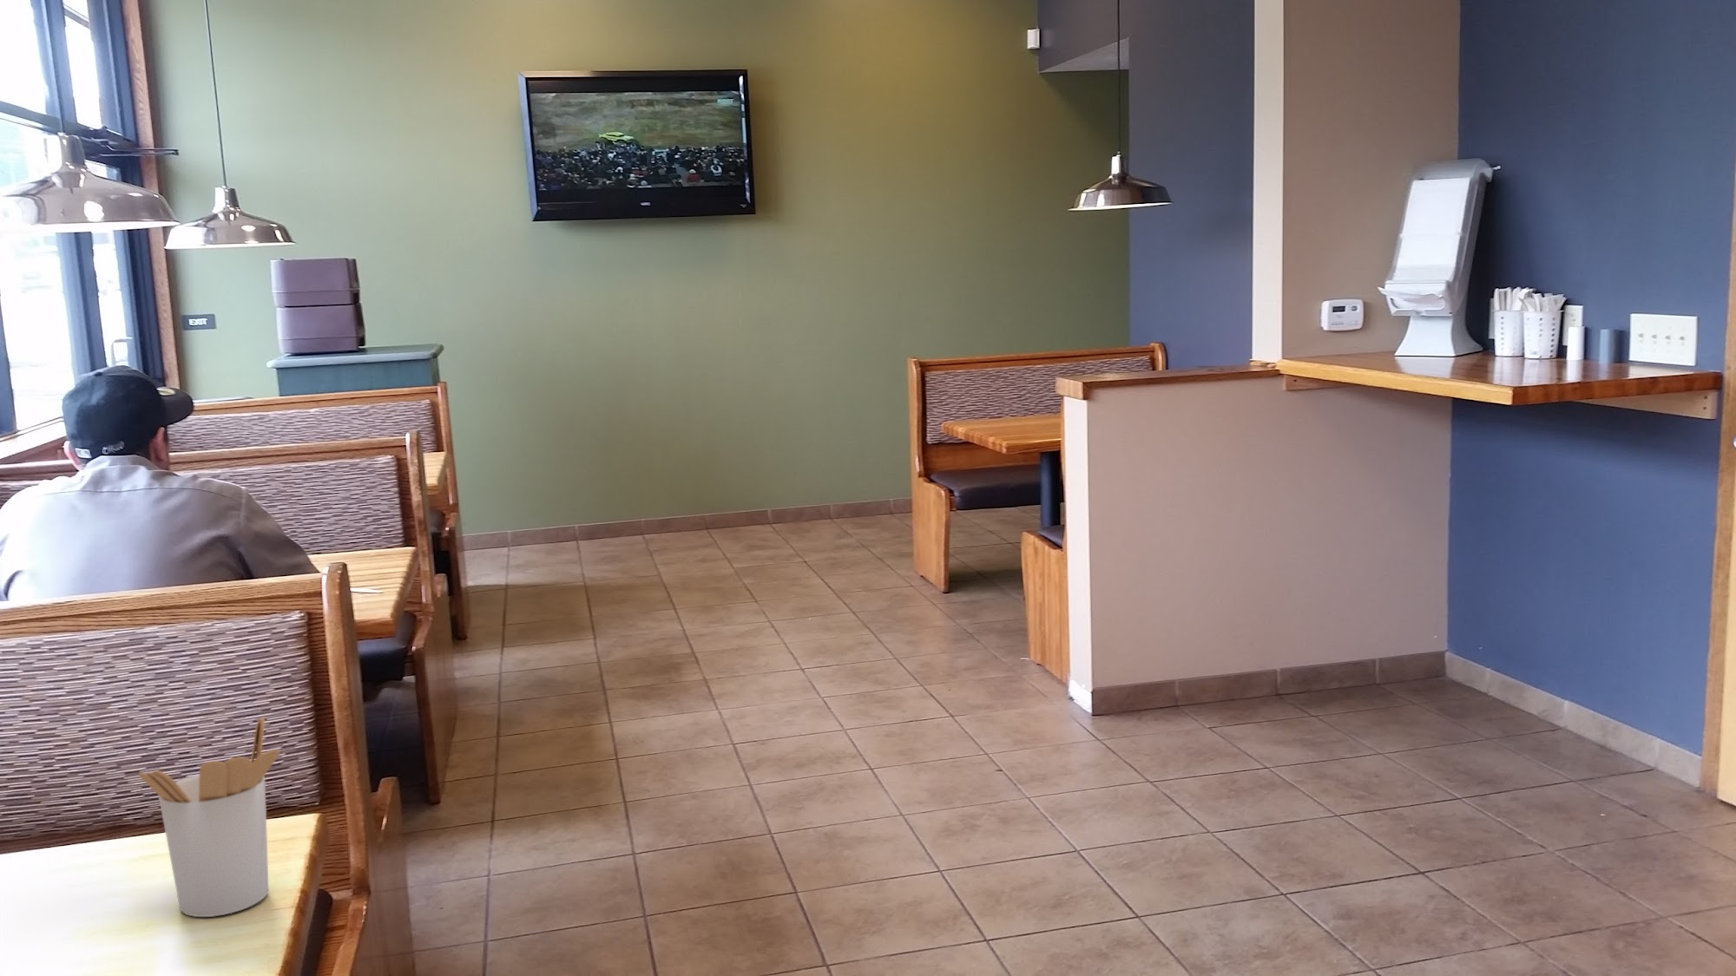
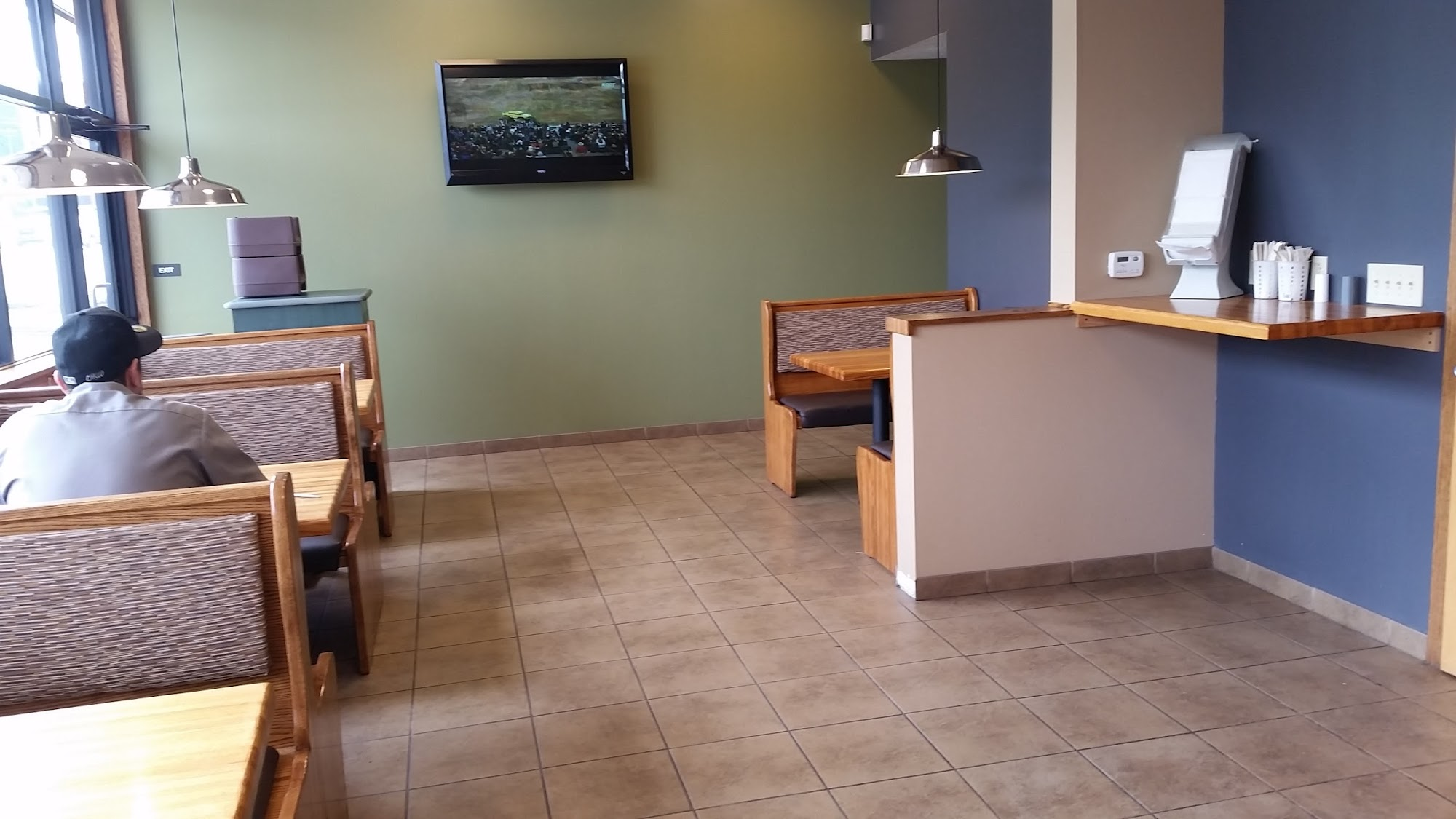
- utensil holder (225, 820)
